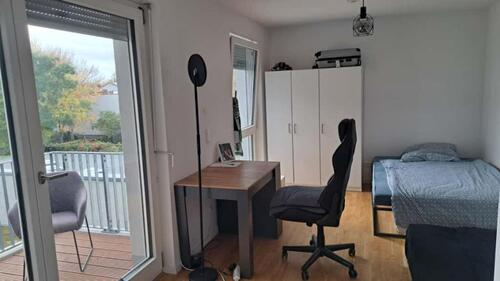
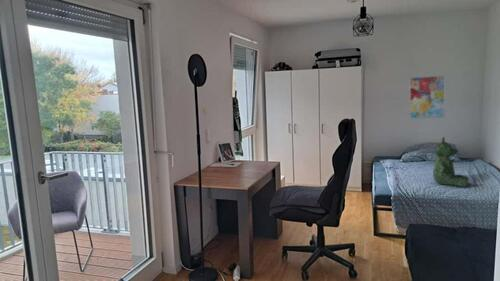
+ teddy bear (450, 161)
+ wall art (426, 97)
